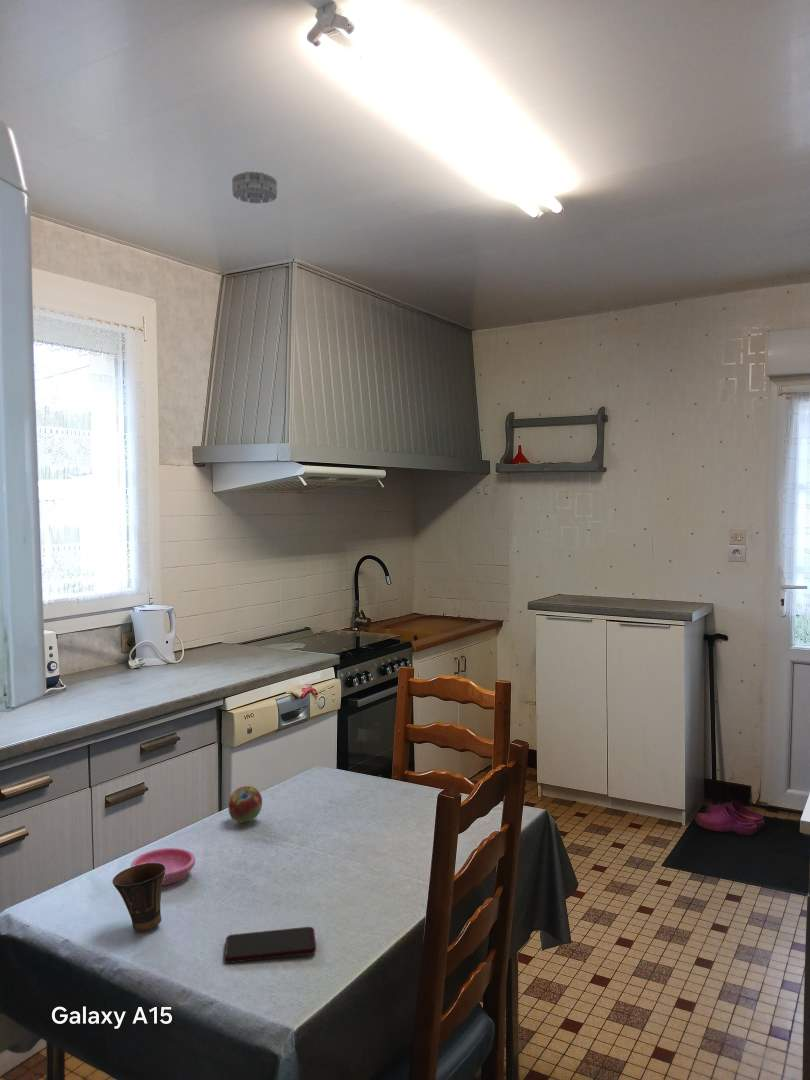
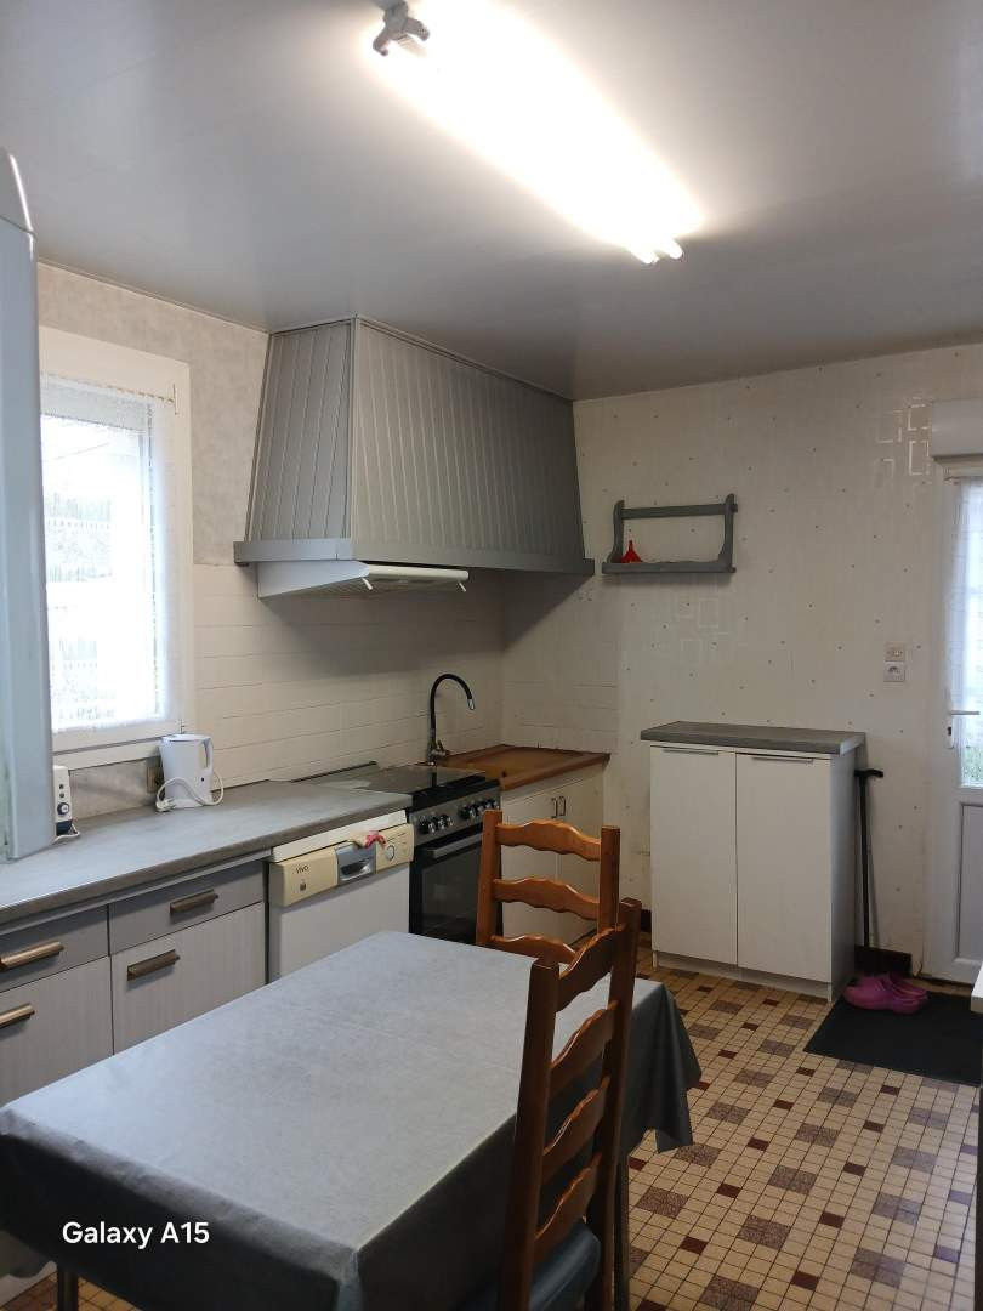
- fruit (245, 804)
- saucer (165, 867)
- smartphone (270, 944)
- smoke detector (254, 186)
- cup (139, 897)
